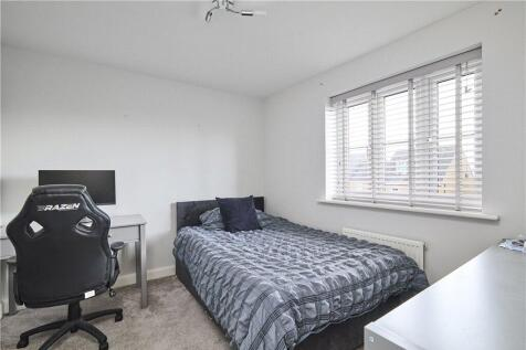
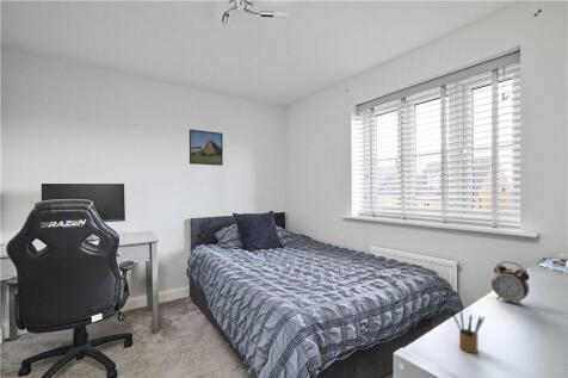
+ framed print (206, 148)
+ alarm clock (510, 281)
+ pencil box (467, 329)
